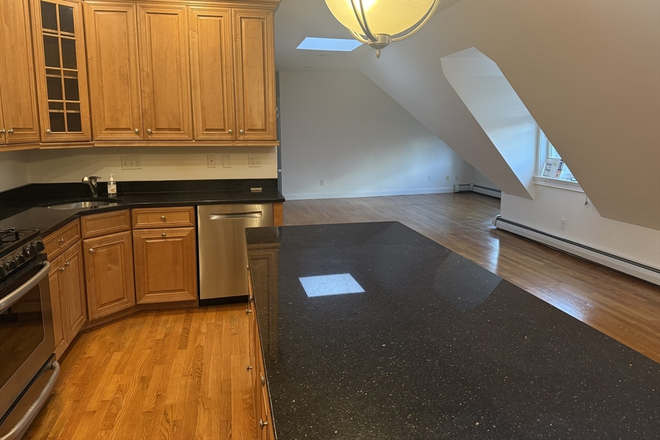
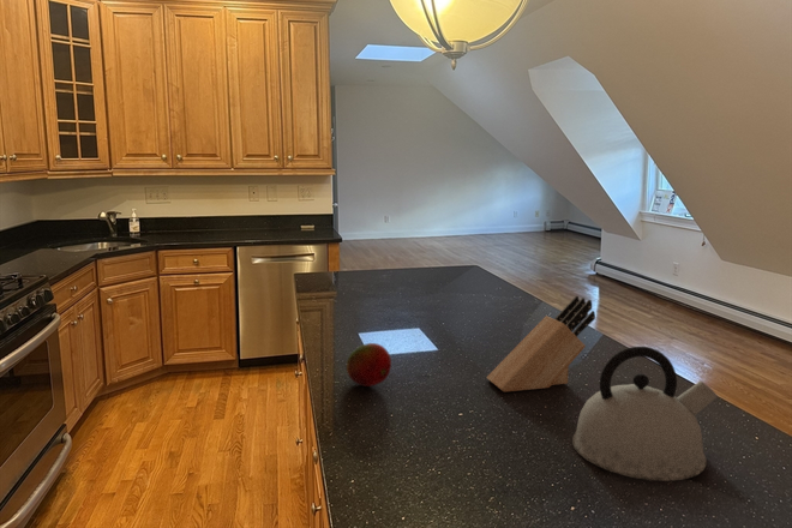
+ fruit (367, 364)
+ kettle (646, 398)
+ knife block (542, 341)
